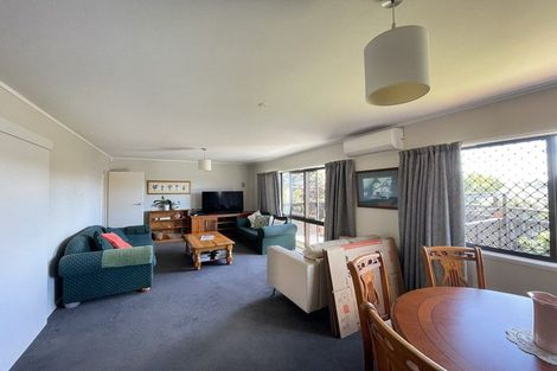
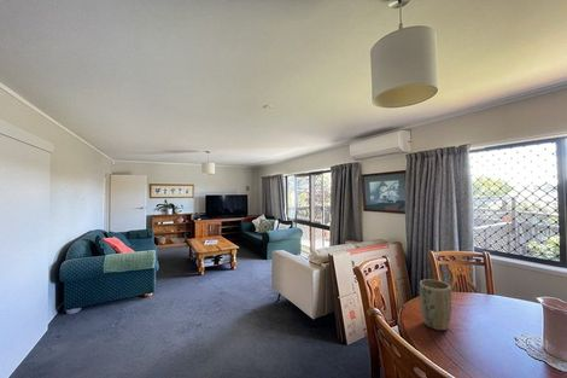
+ plant pot (434, 304)
